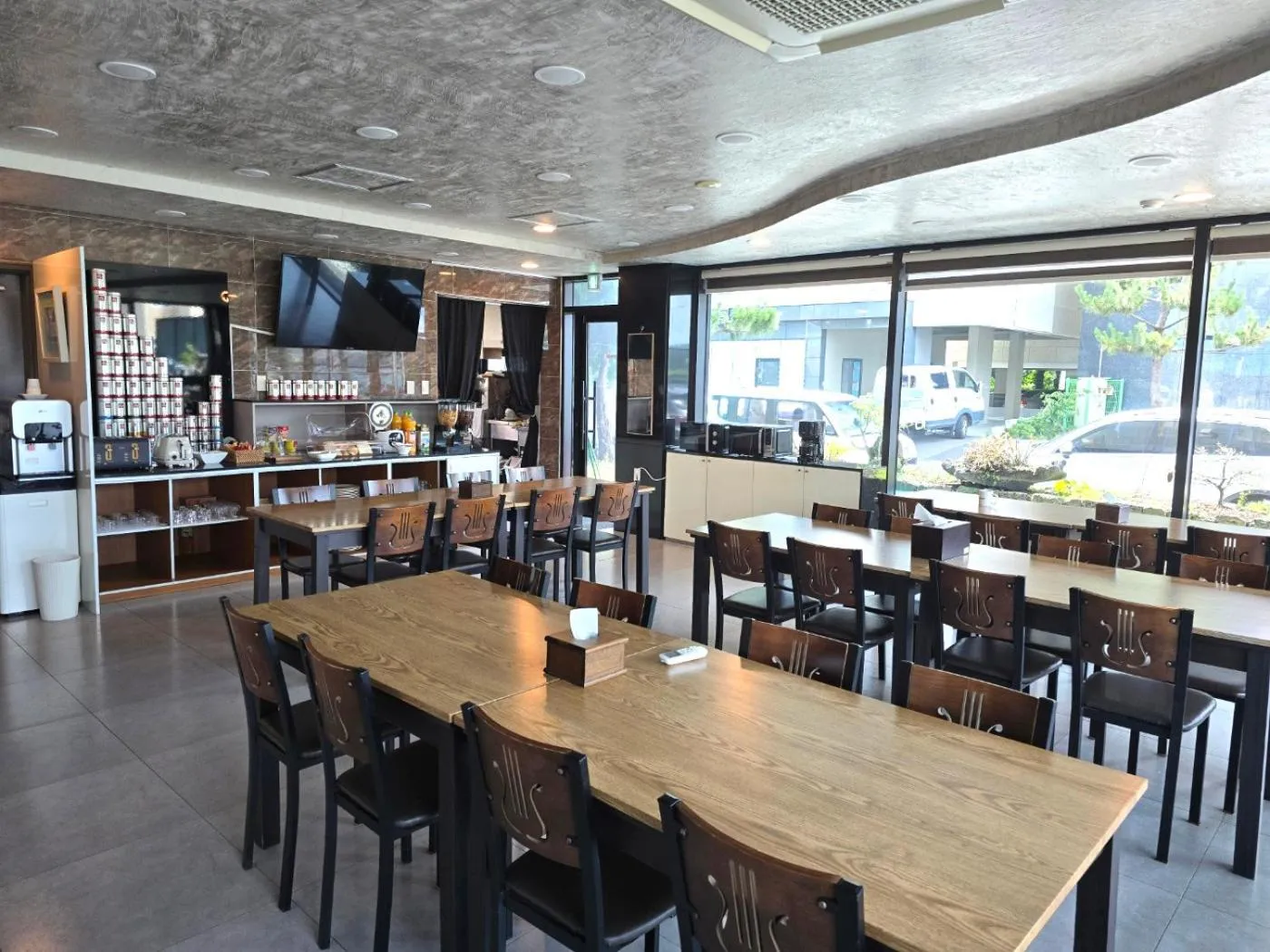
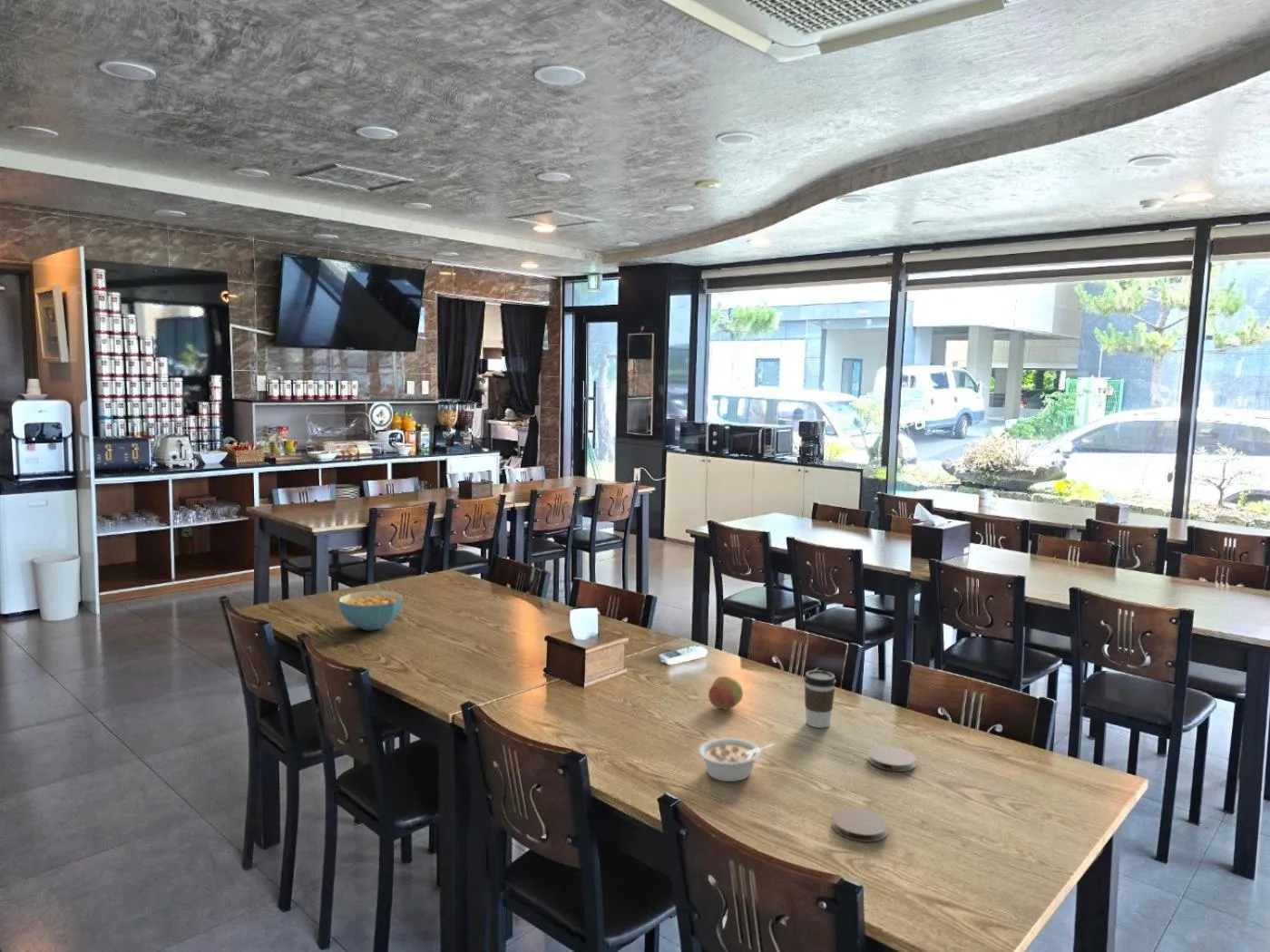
+ fruit (725, 692)
+ legume (731, 758)
+ coaster (859, 824)
+ coffee cup (818, 699)
+ coaster (891, 758)
+ cereal bowl (371, 613)
